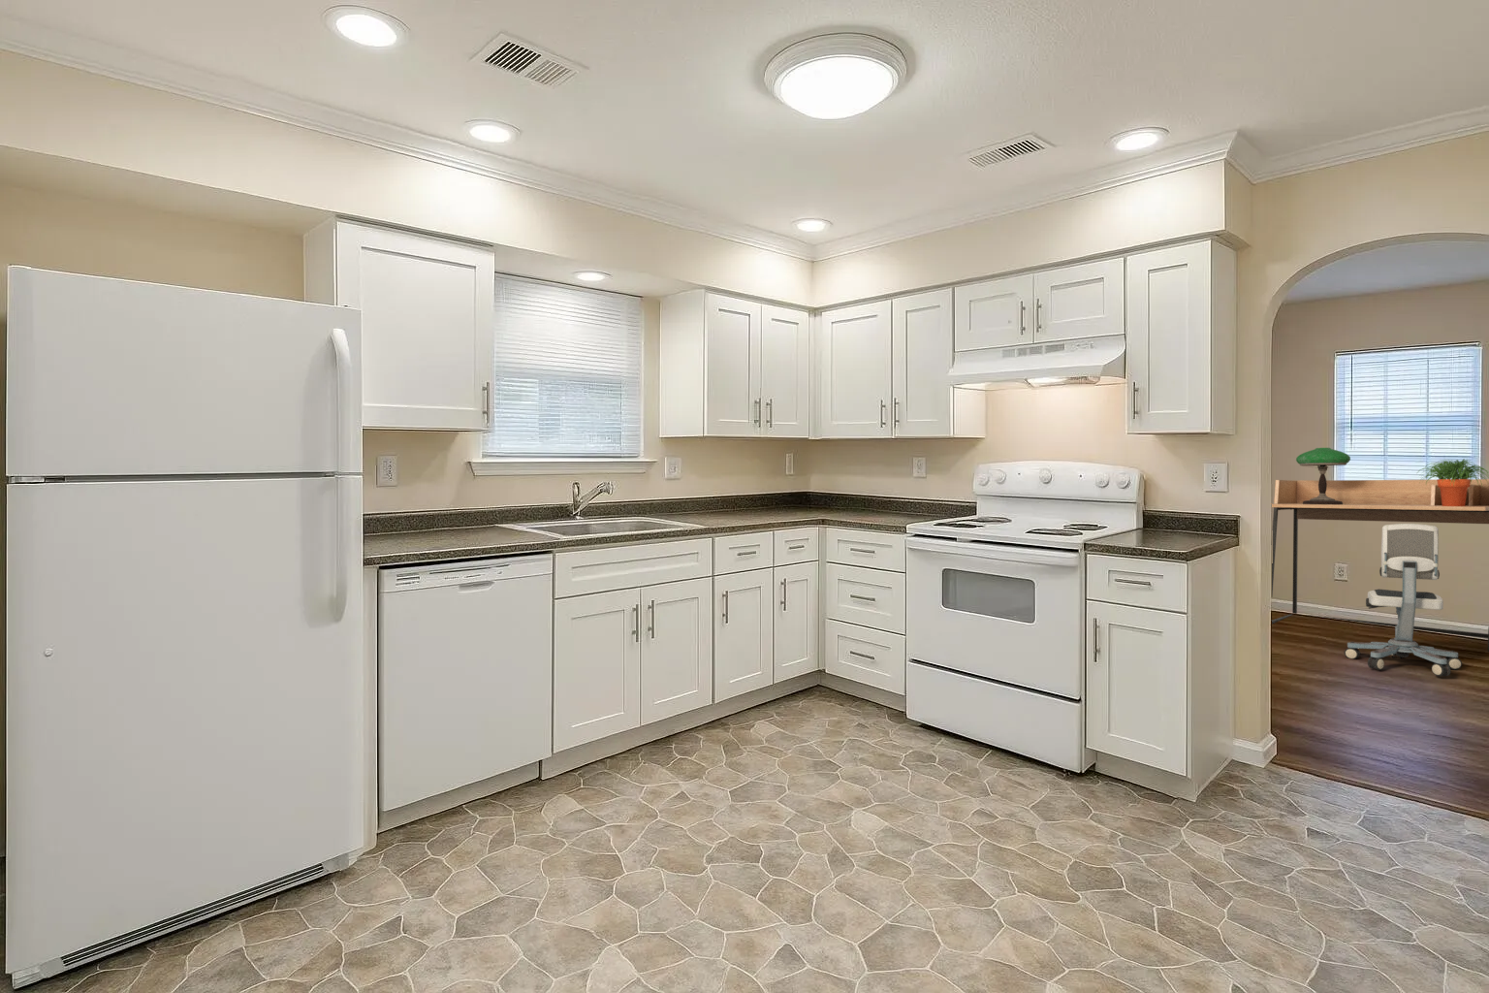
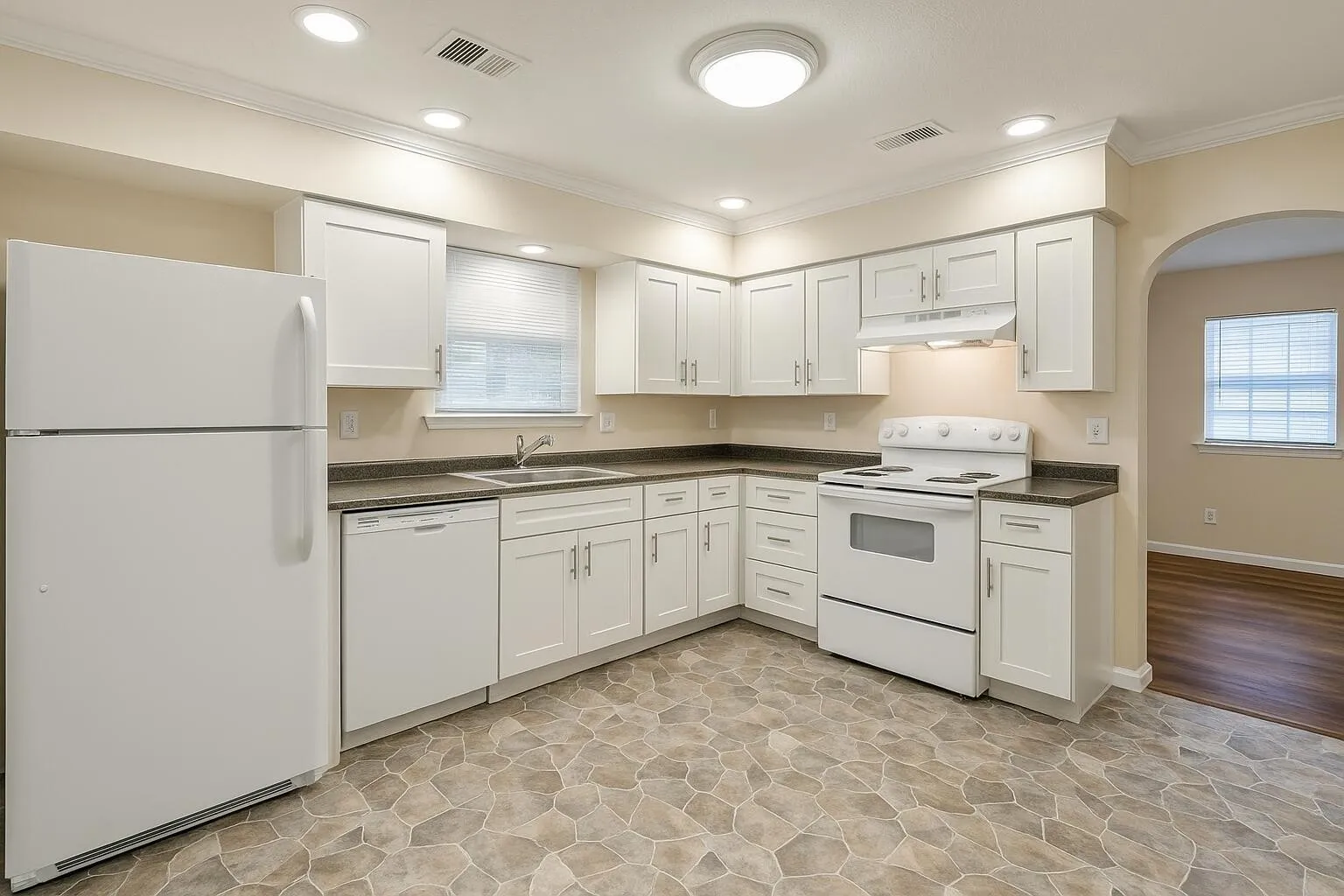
- office chair (1403, 594)
- desk (1382, 521)
- potted plant (1454, 482)
- table lamp (1323, 475)
